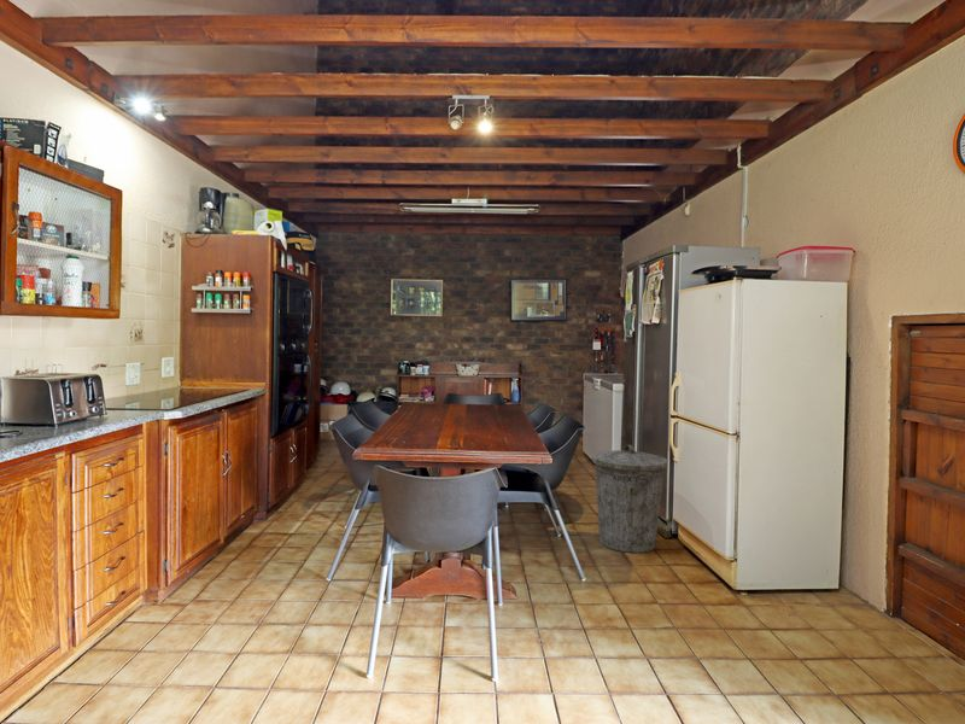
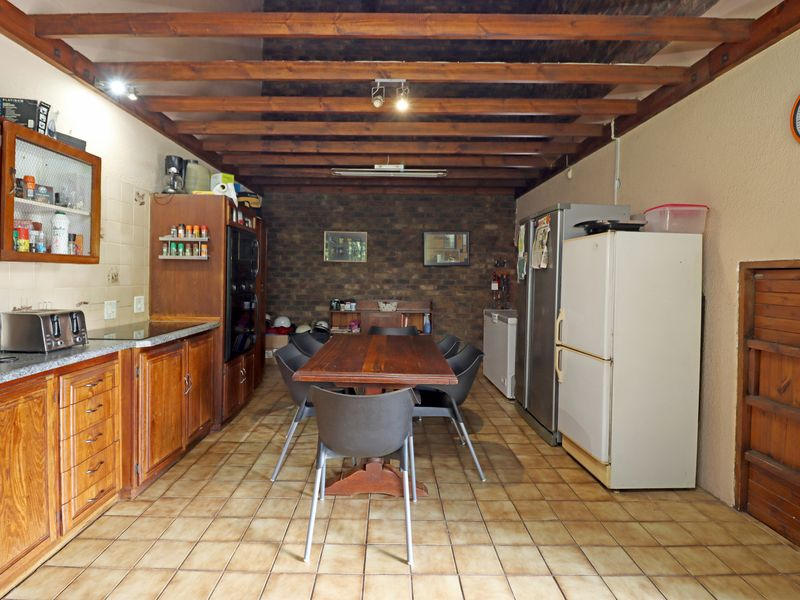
- trash can (627, 494)
